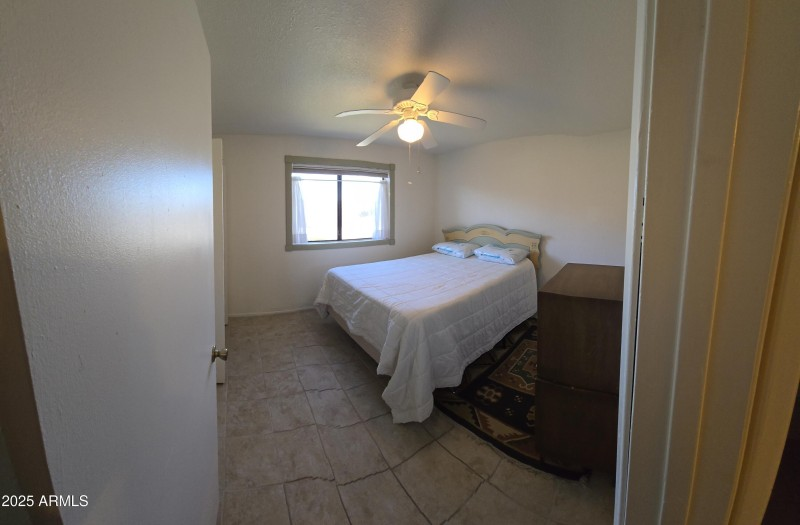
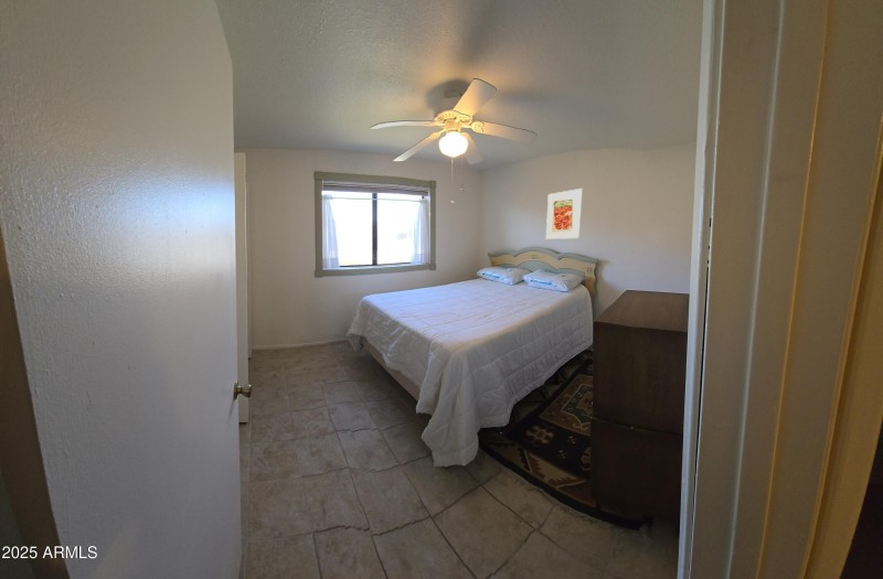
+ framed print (563, 215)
